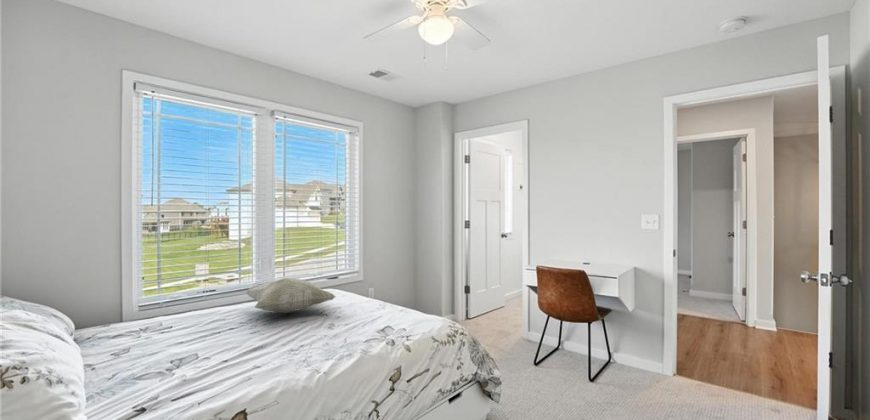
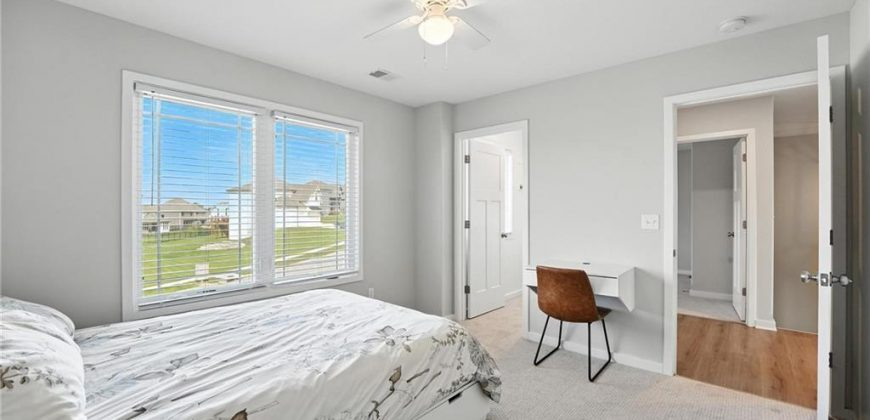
- decorative pillow (289, 294)
